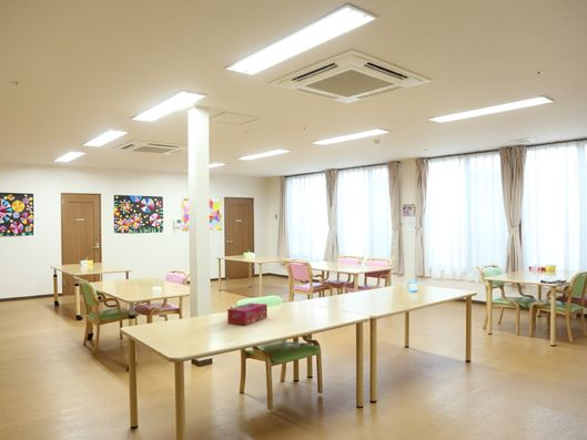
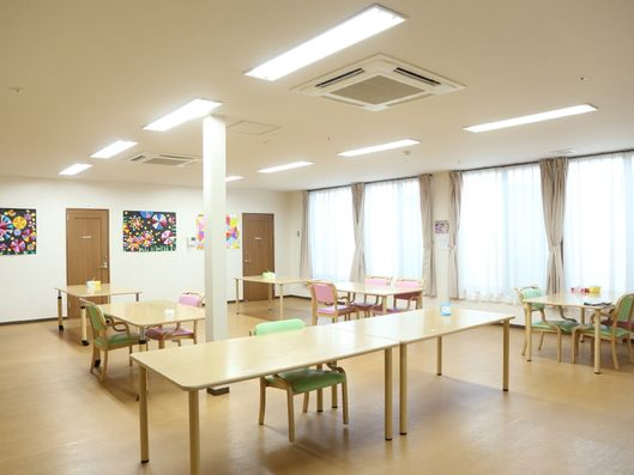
- tissue box (247, 313)
